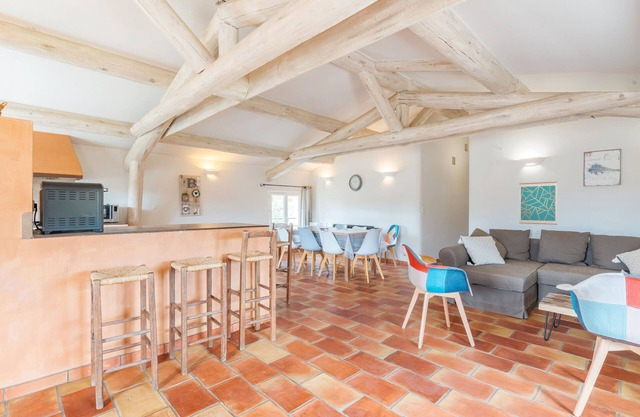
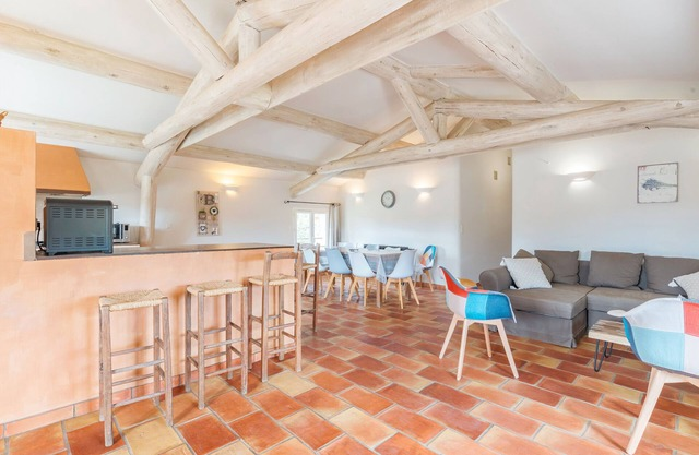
- wall art (537, 203)
